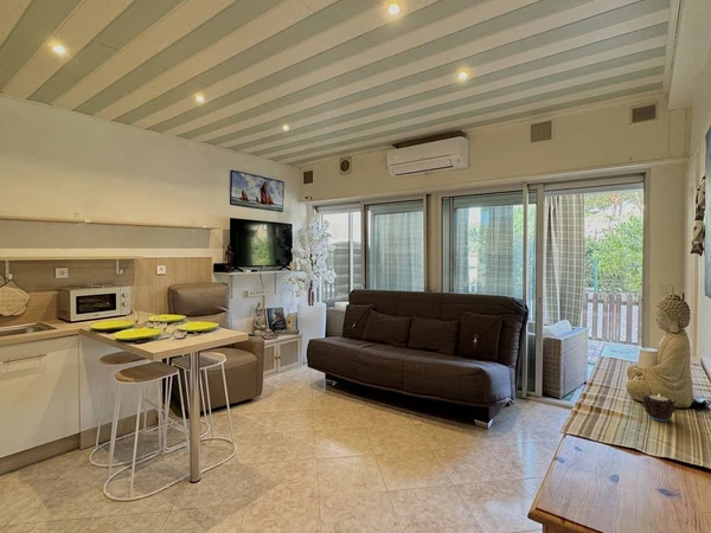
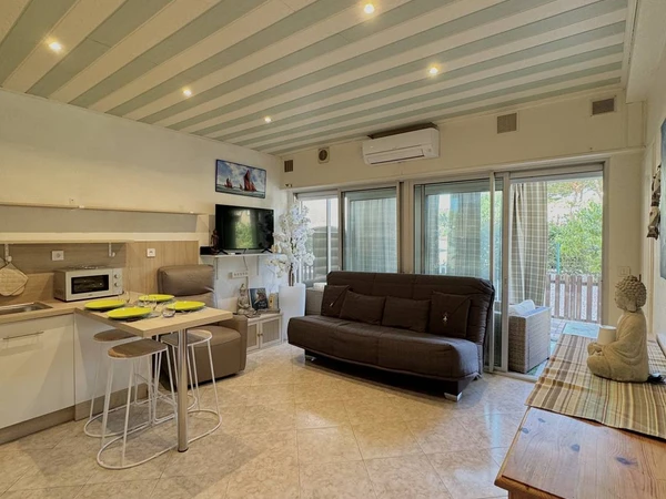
- candle (658, 405)
